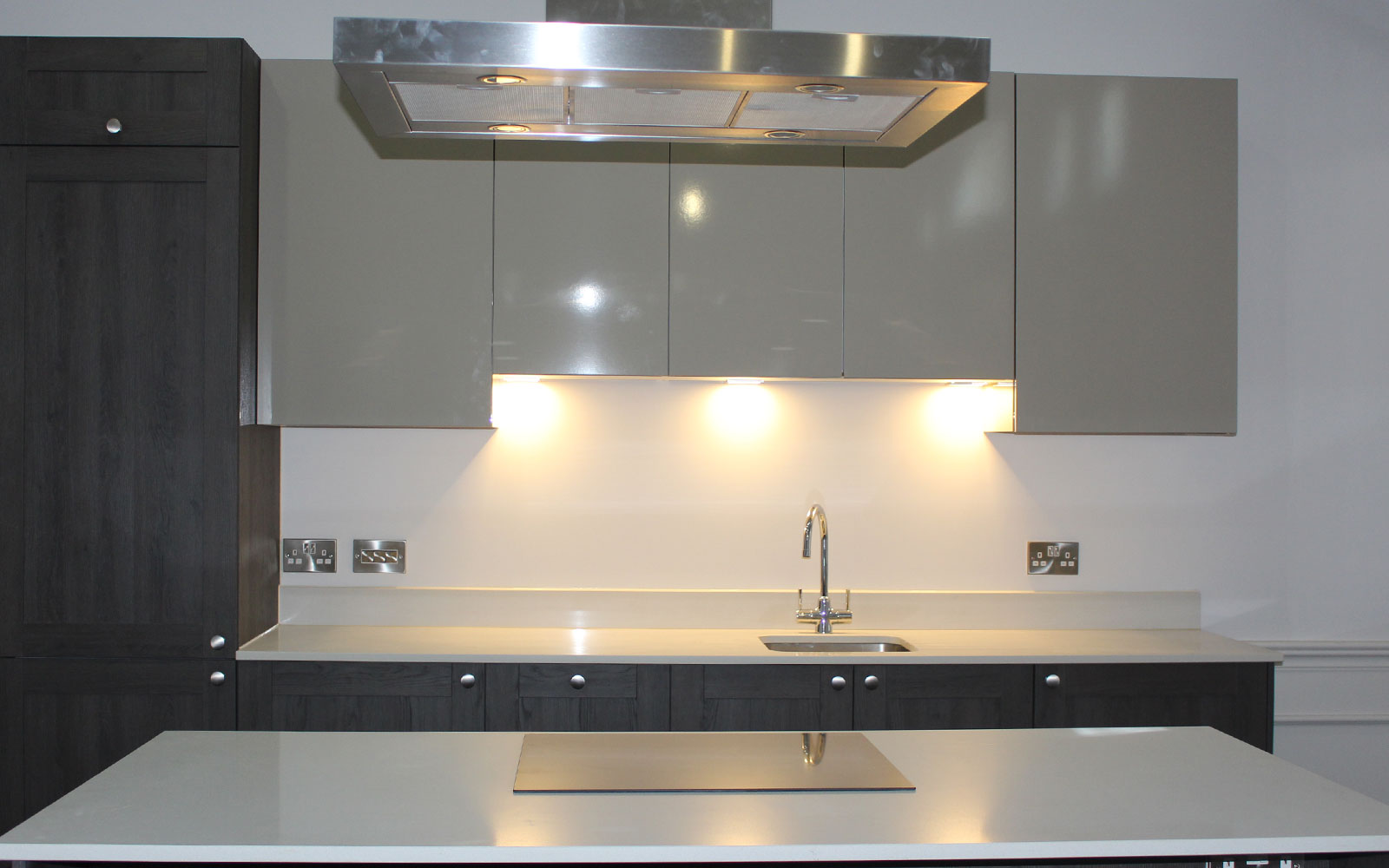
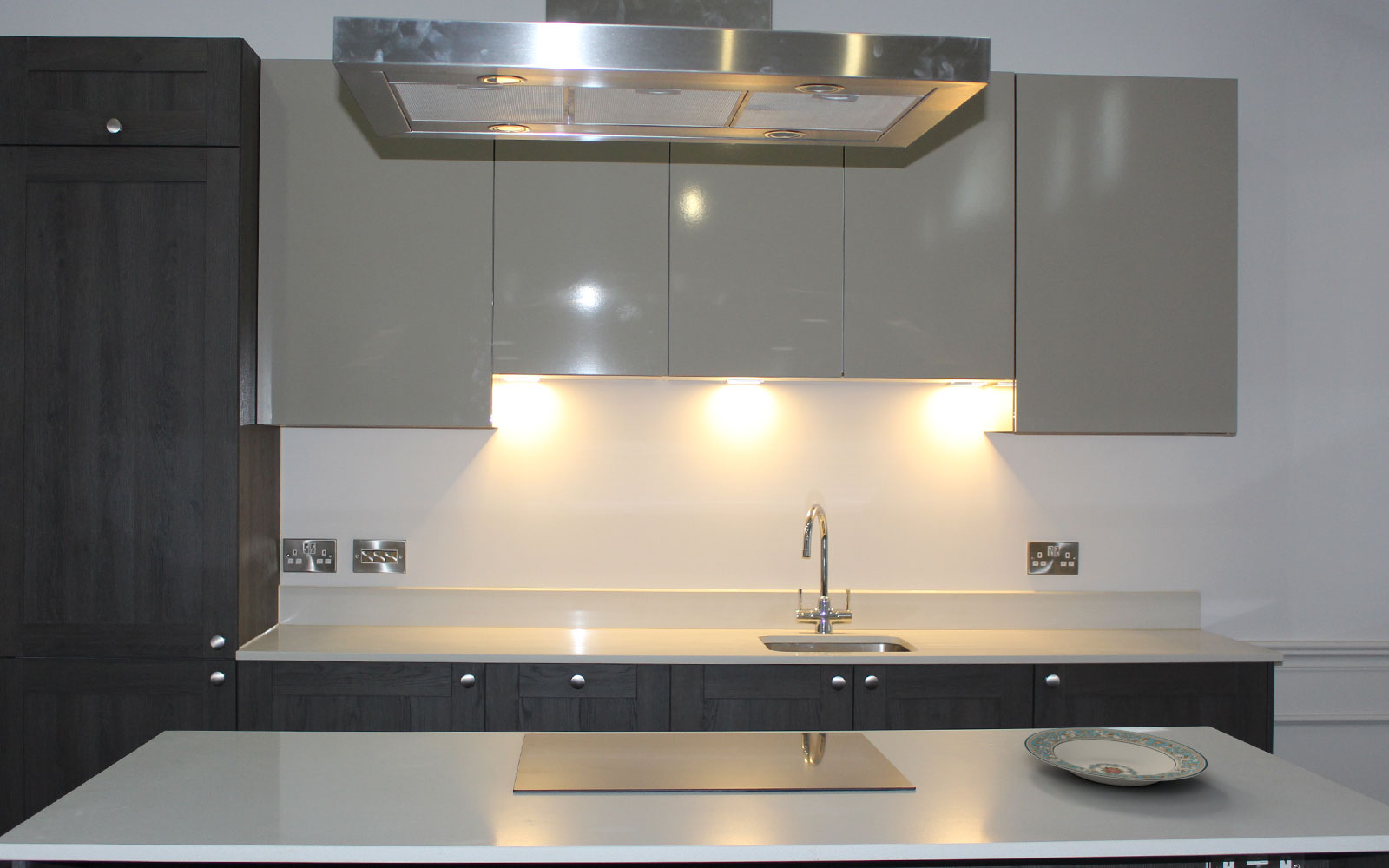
+ plate (1113, 762)
